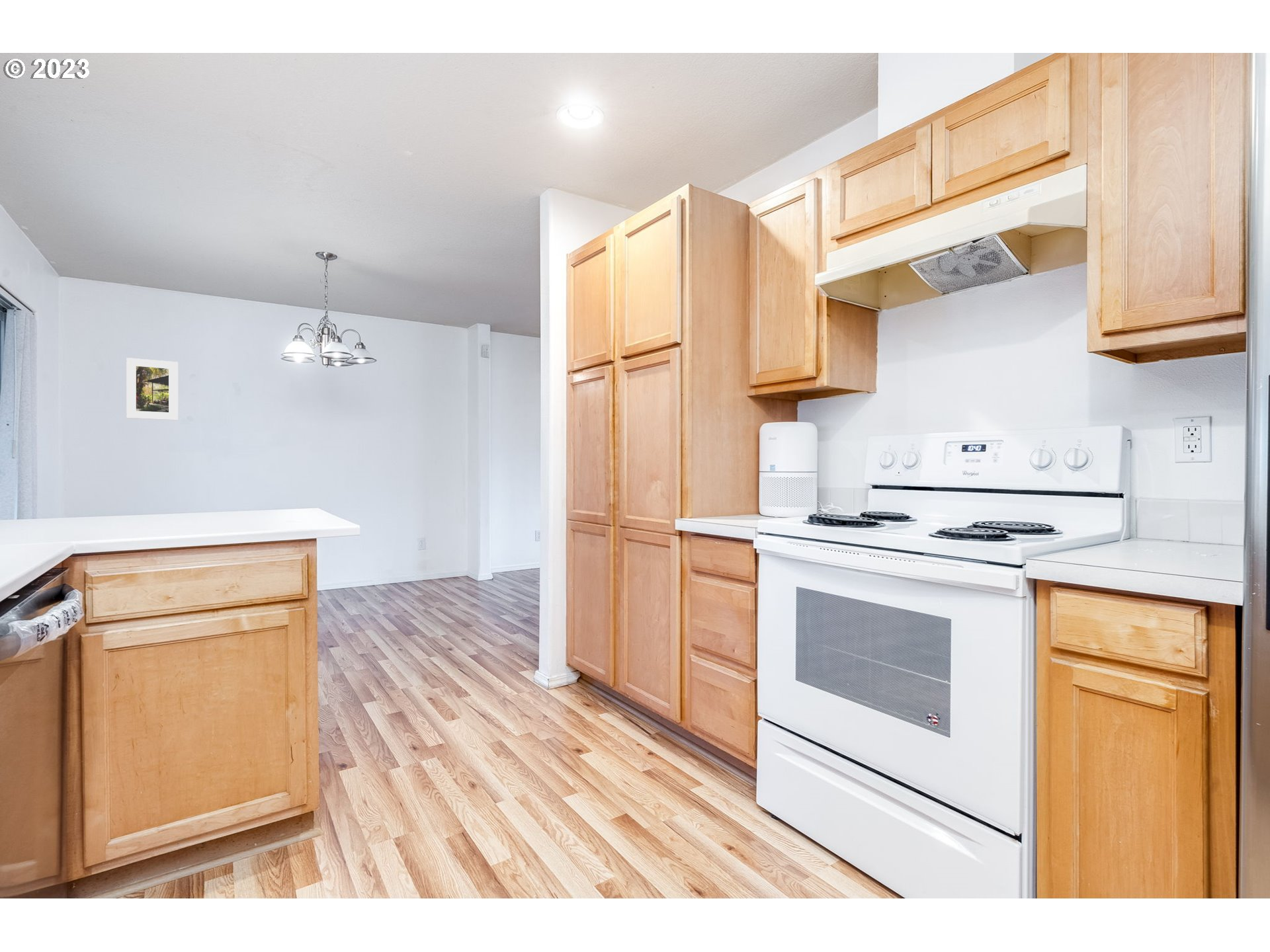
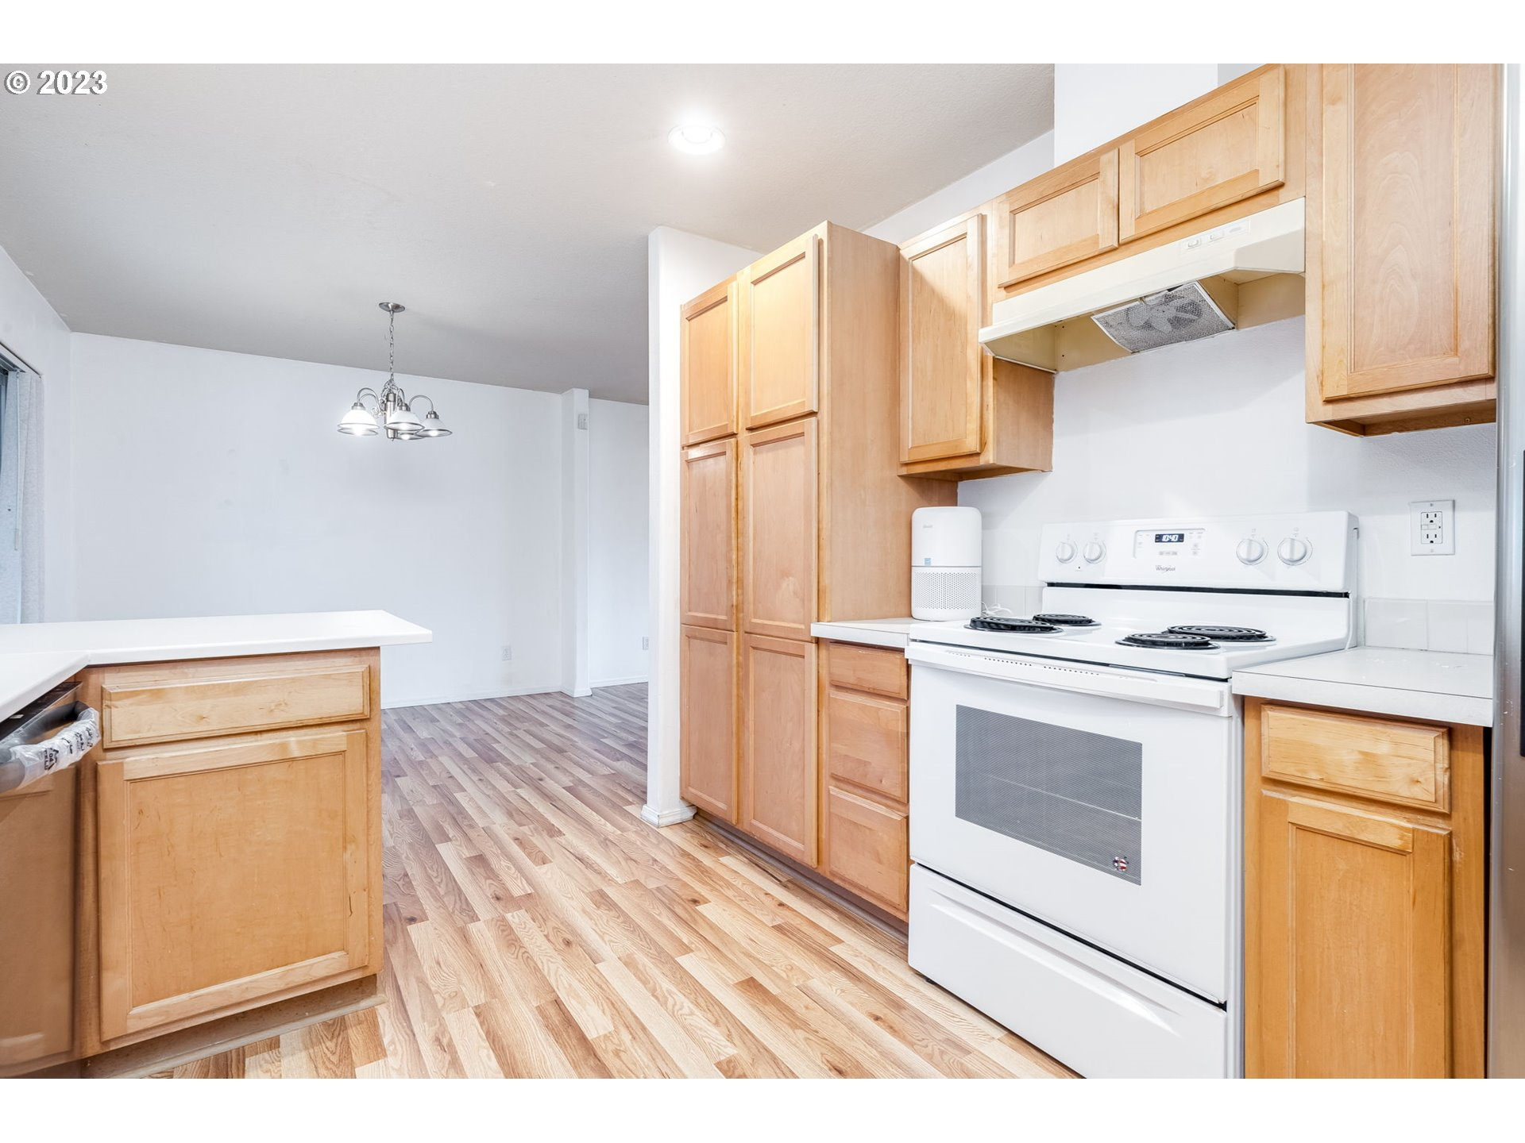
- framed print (152, 389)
